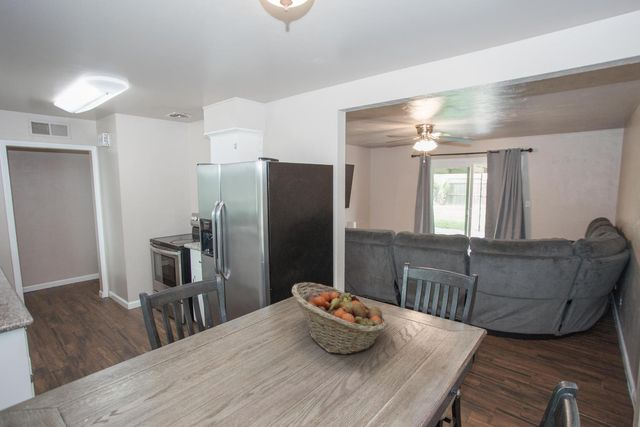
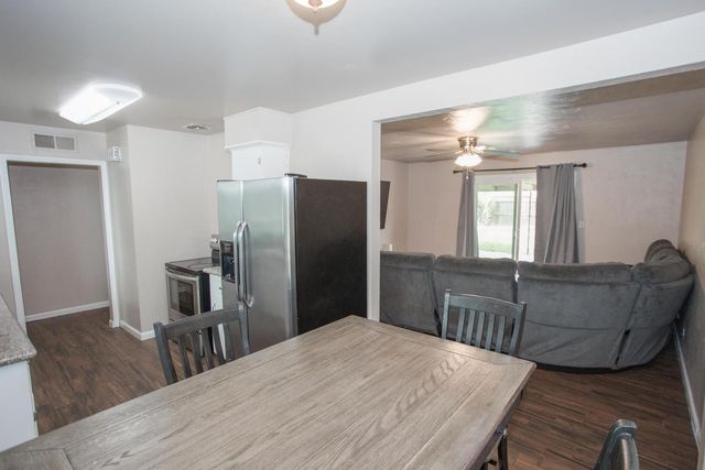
- fruit basket (337, 312)
